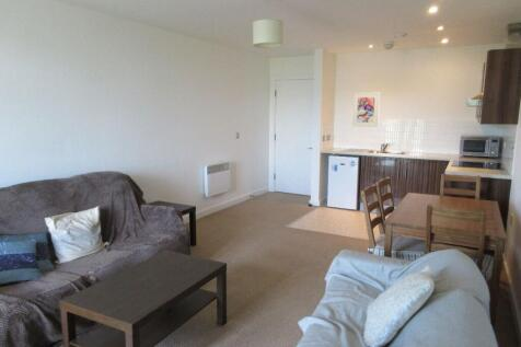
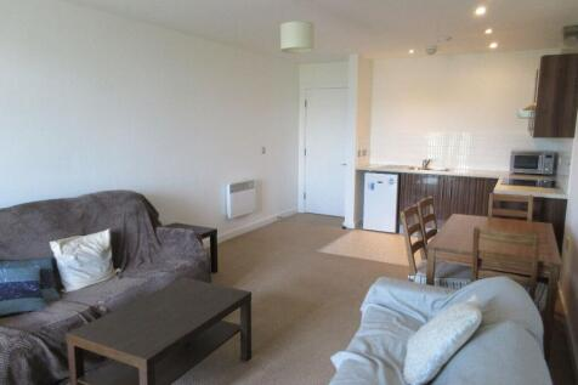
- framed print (366, 109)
